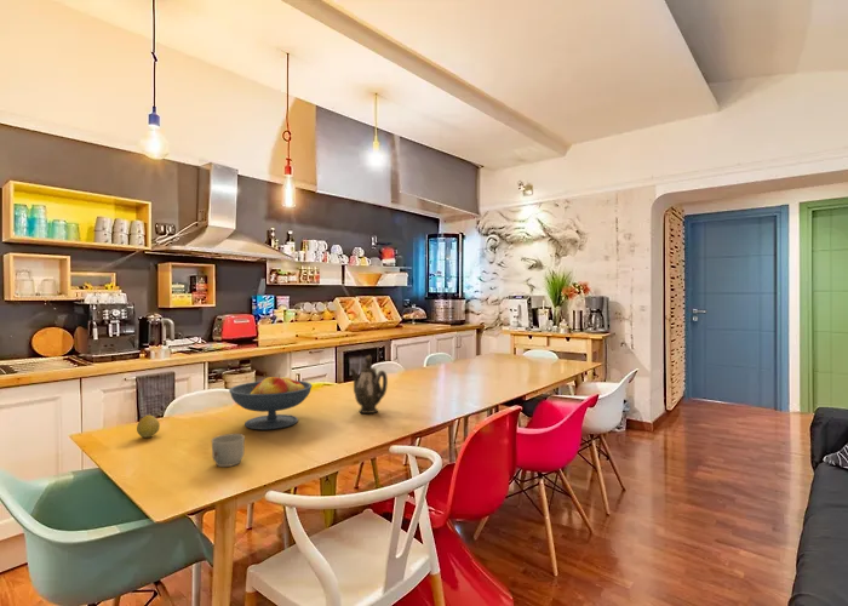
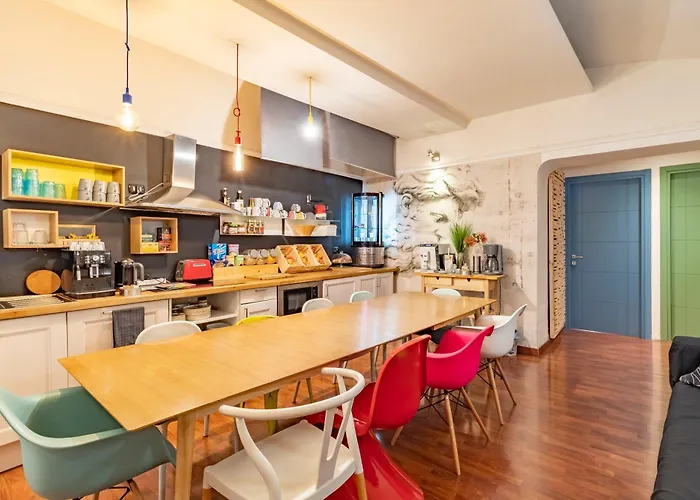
- teapot (367, 383)
- mug (225, 450)
- pear (148, 425)
- fruit bowl (271, 398)
